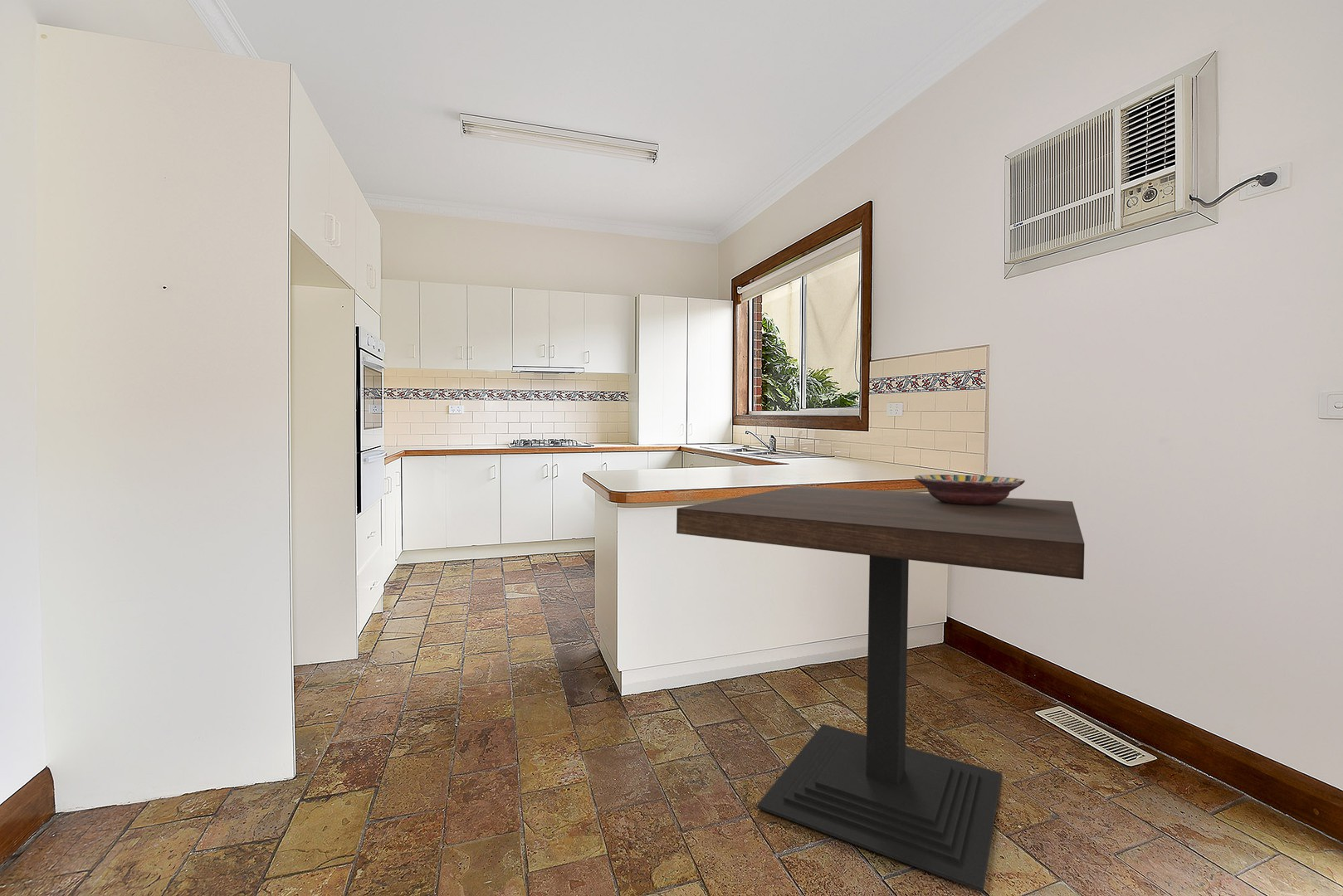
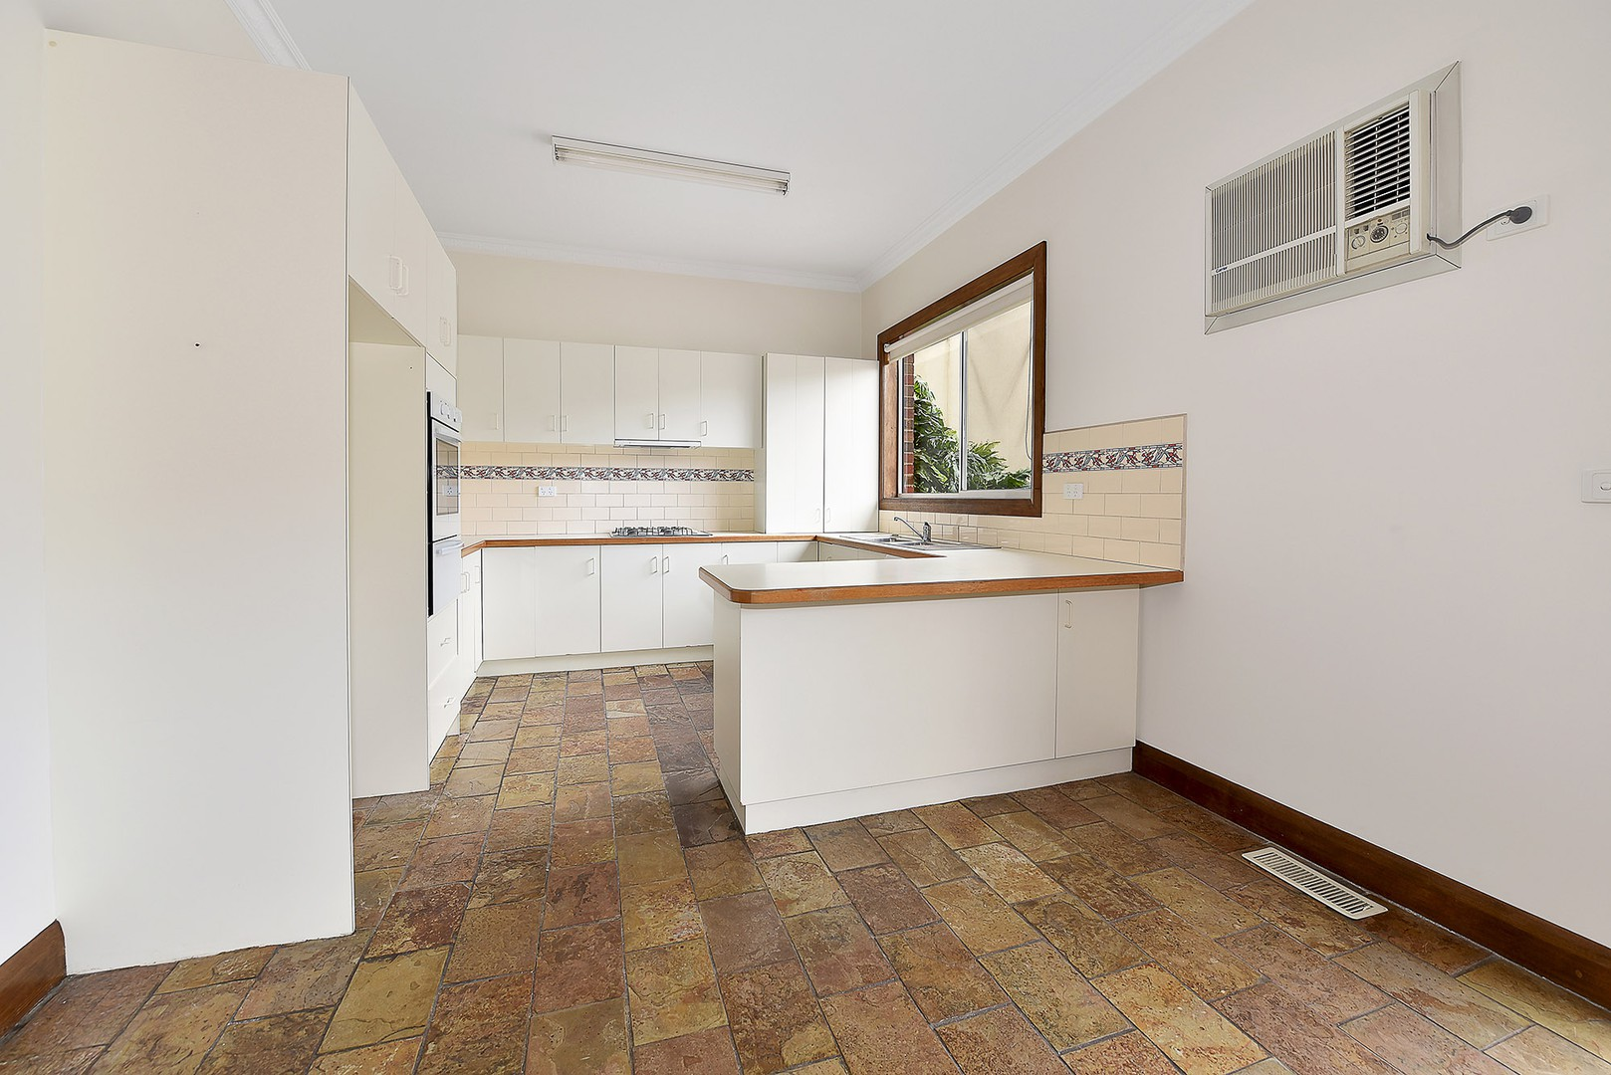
- serving bowl (967, 489)
- dining table (887, 648)
